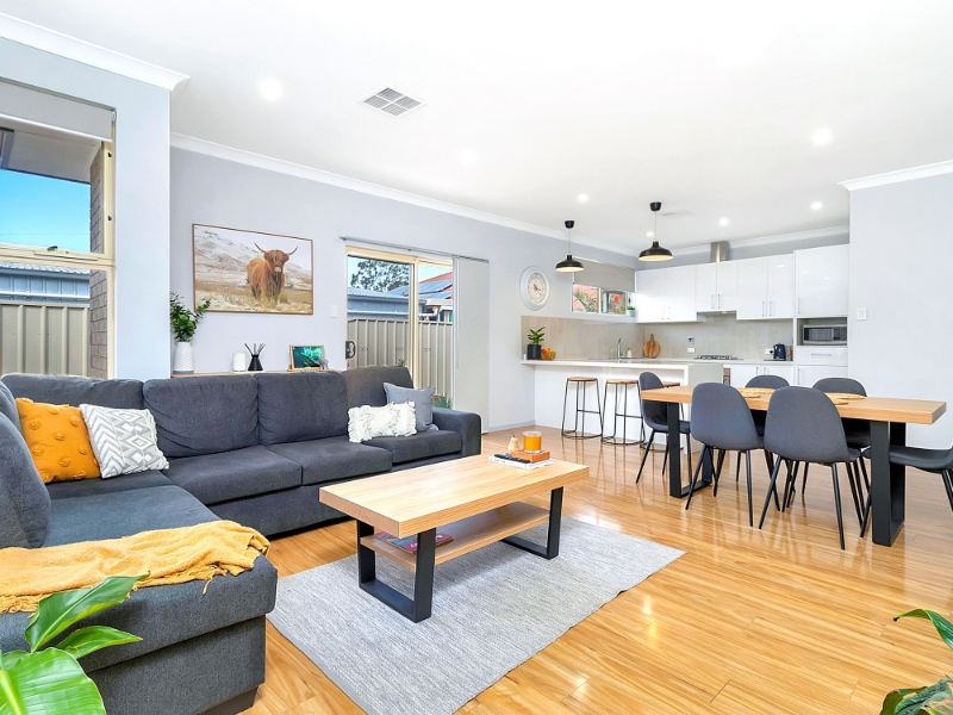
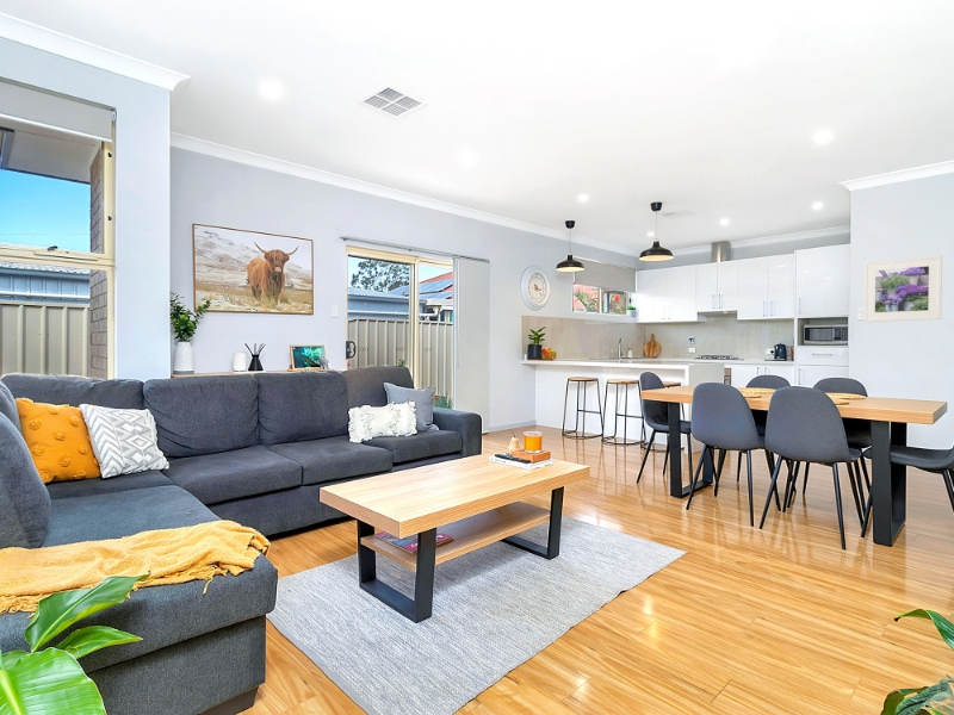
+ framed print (900, 290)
